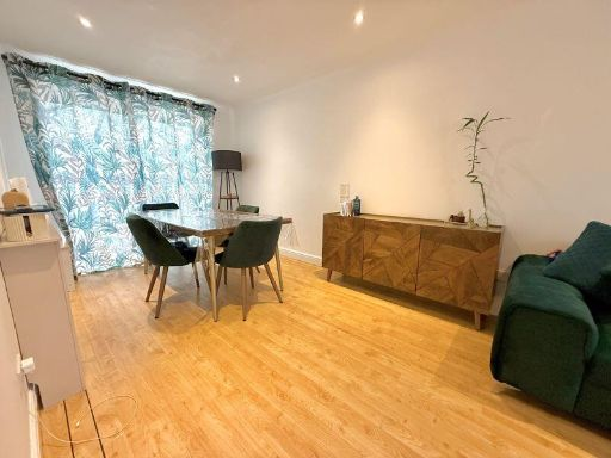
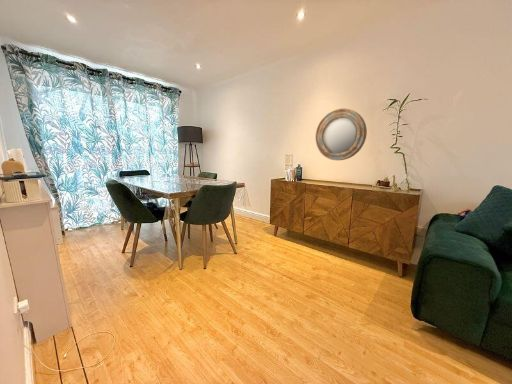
+ home mirror (339, 135)
